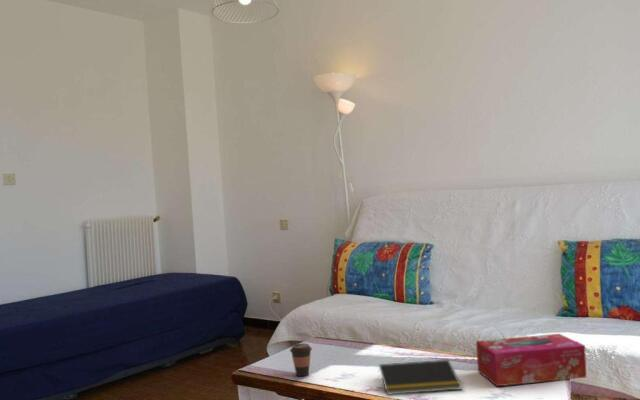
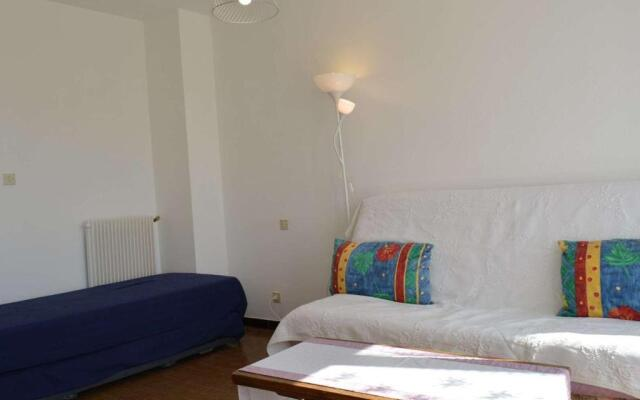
- coffee cup (301, 359)
- notepad (419, 376)
- tissue box (529, 358)
